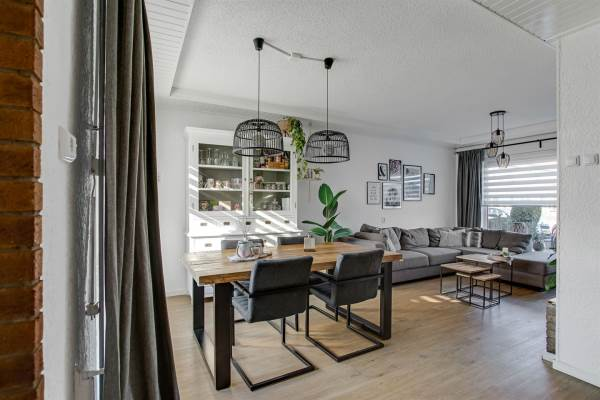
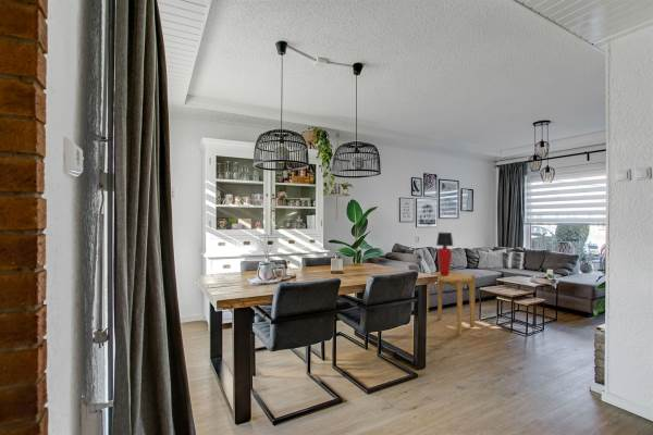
+ table lamp (444, 253)
+ side table (441, 300)
